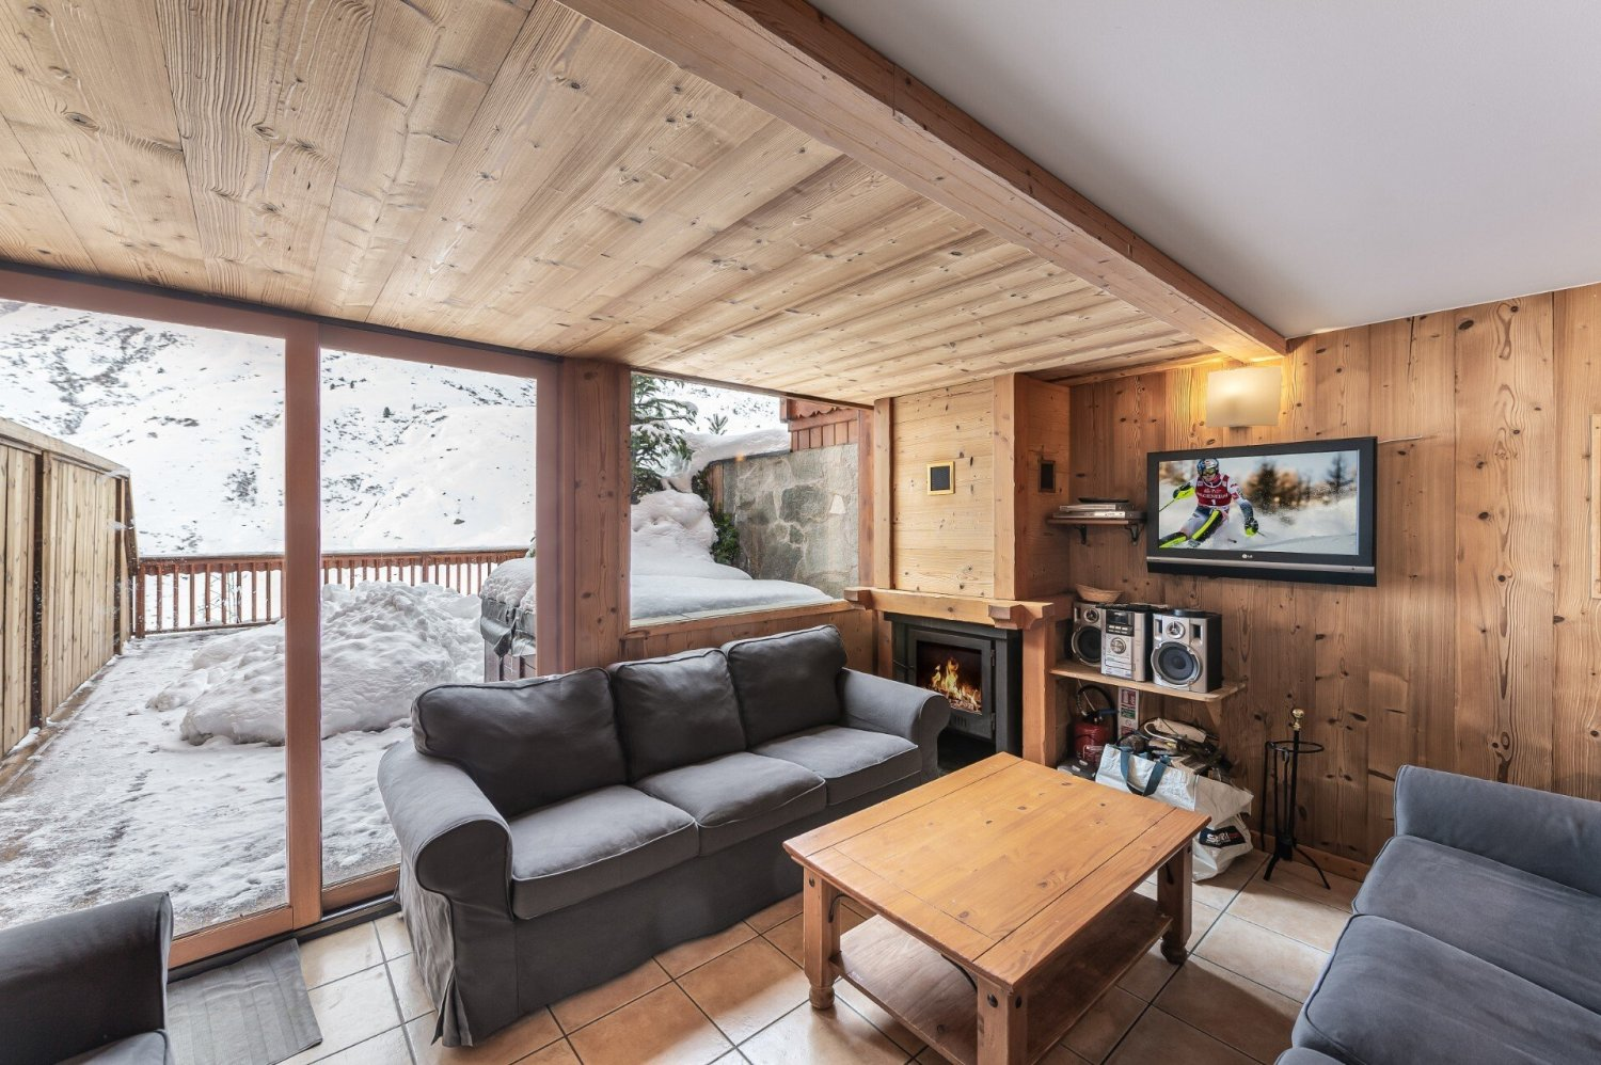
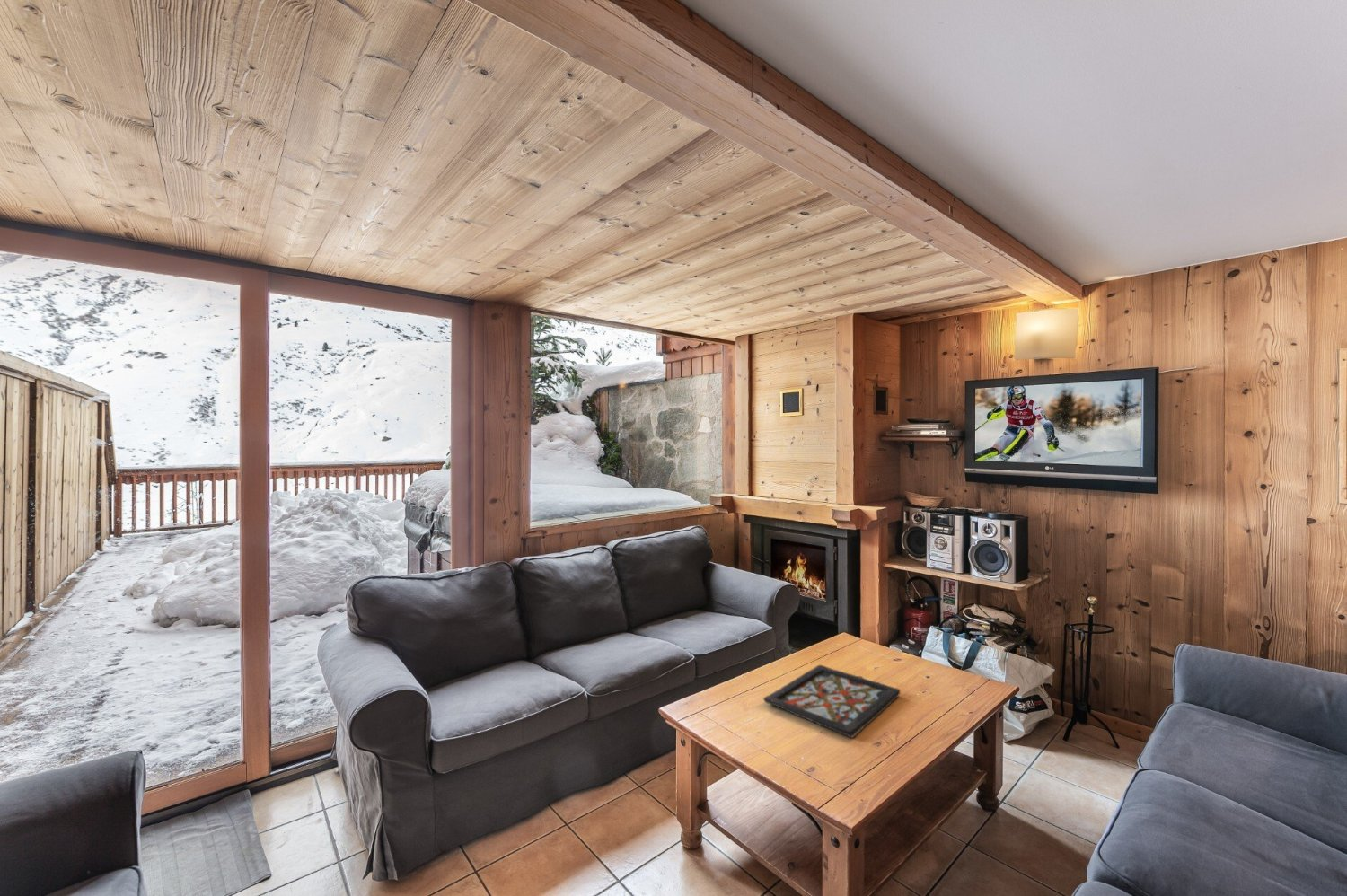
+ decorative tray (832, 697)
